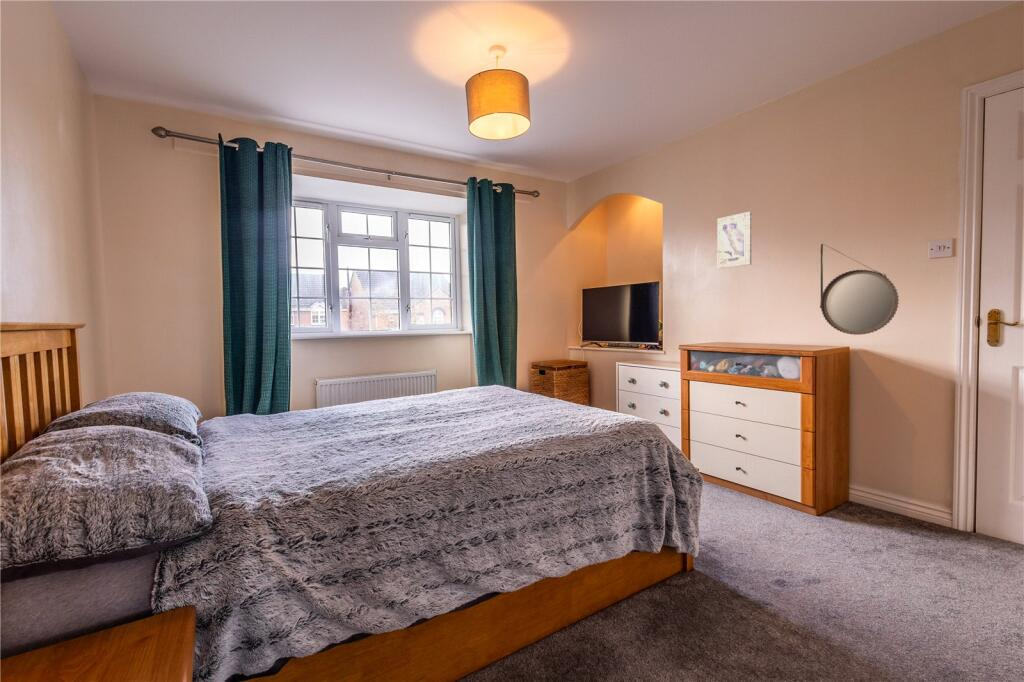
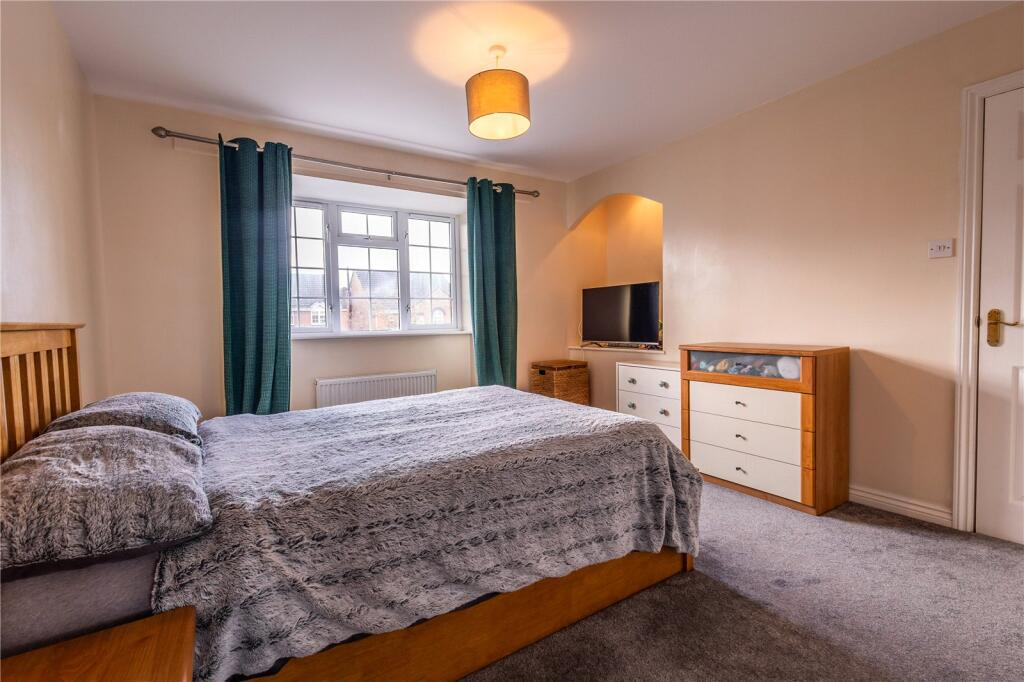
- home mirror (856, 287)
- wall art (734, 241)
